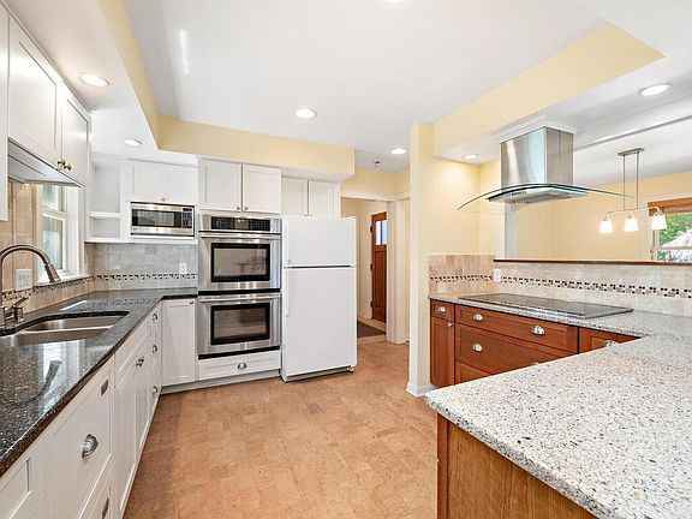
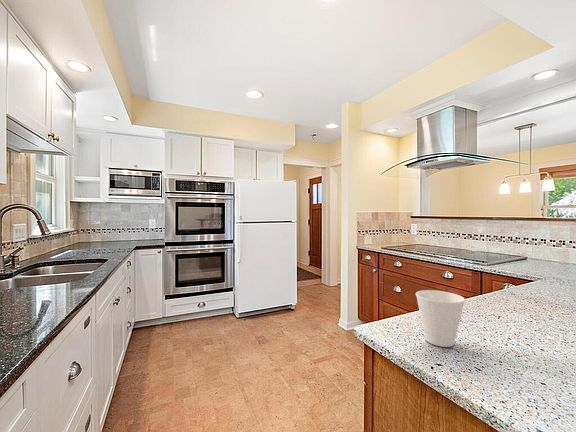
+ cup (439, 318)
